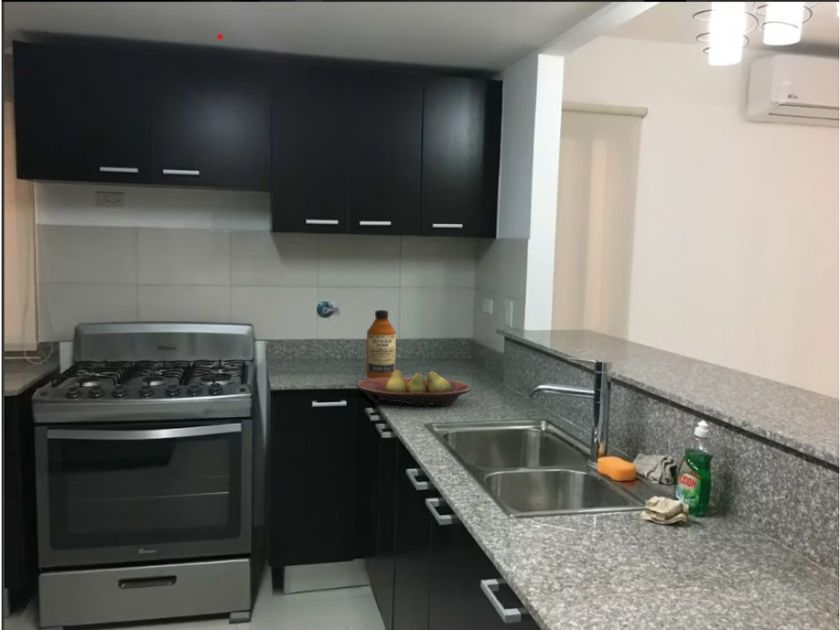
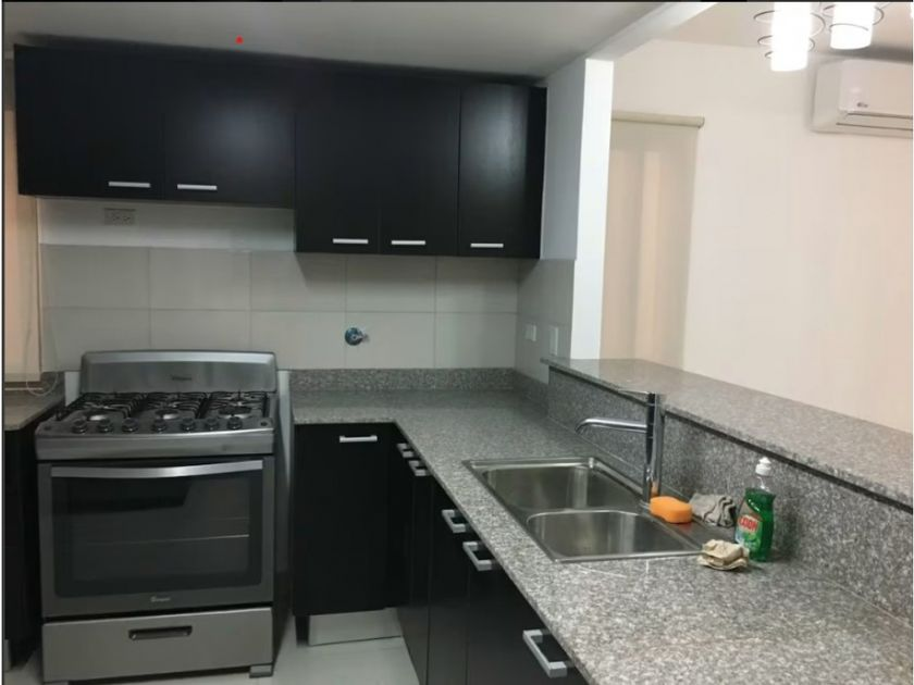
- bottle (381, 346)
- fruit bowl (413, 386)
